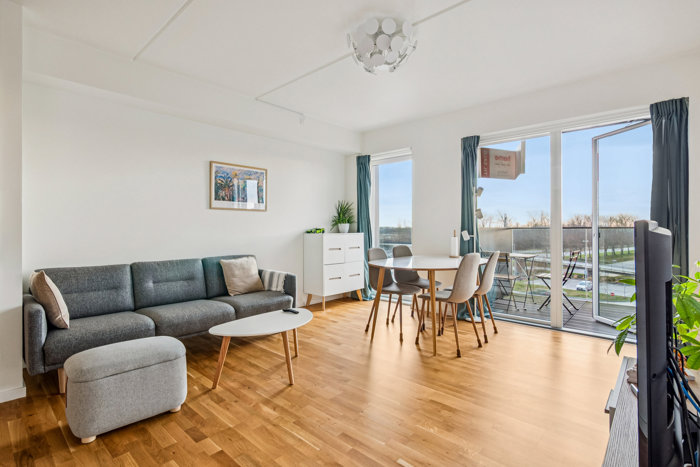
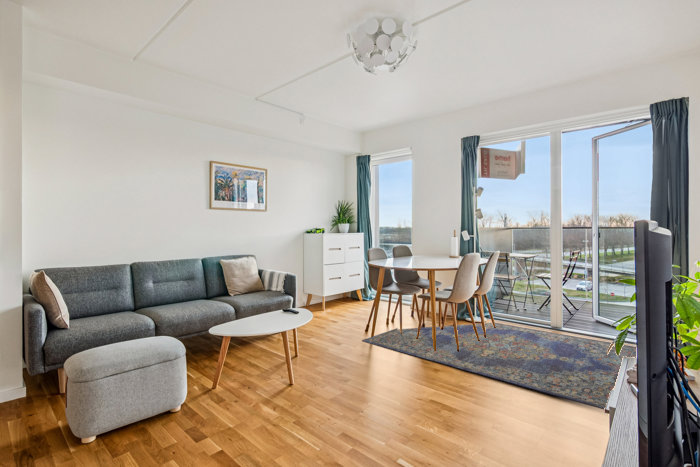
+ rug (499, 345)
